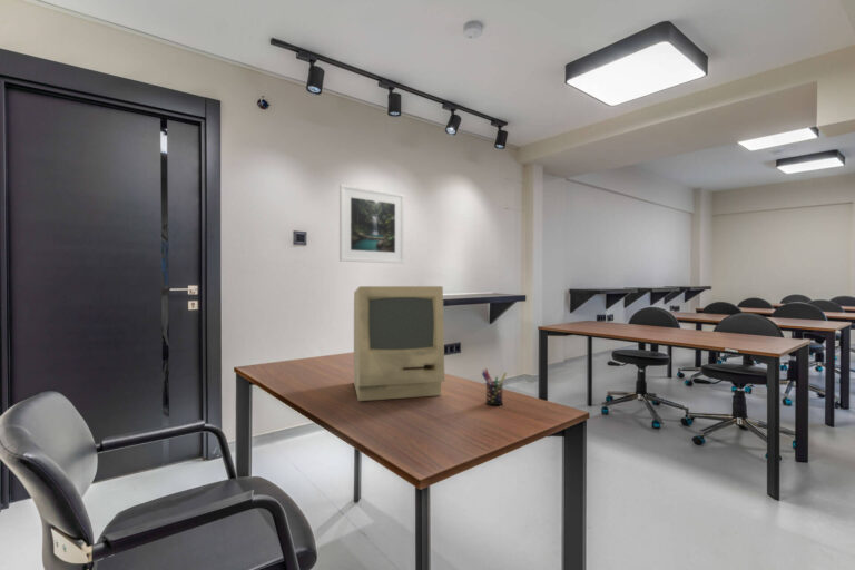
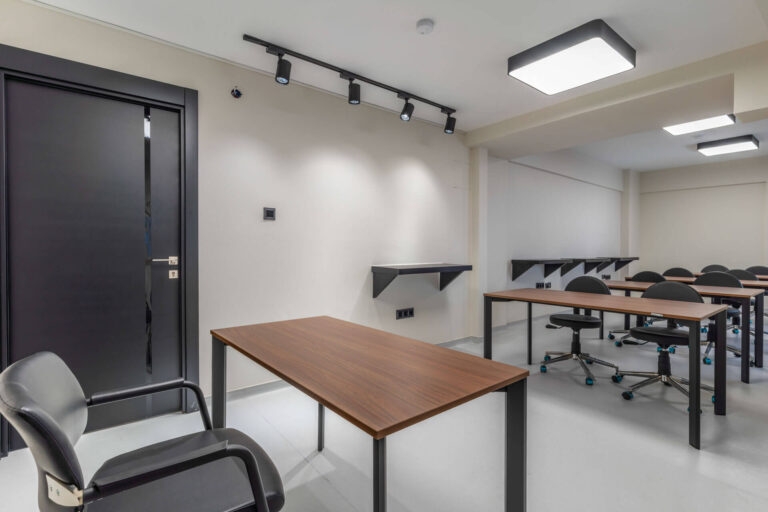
- computer monitor (395, 337)
- pen holder (493, 386)
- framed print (373, 226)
